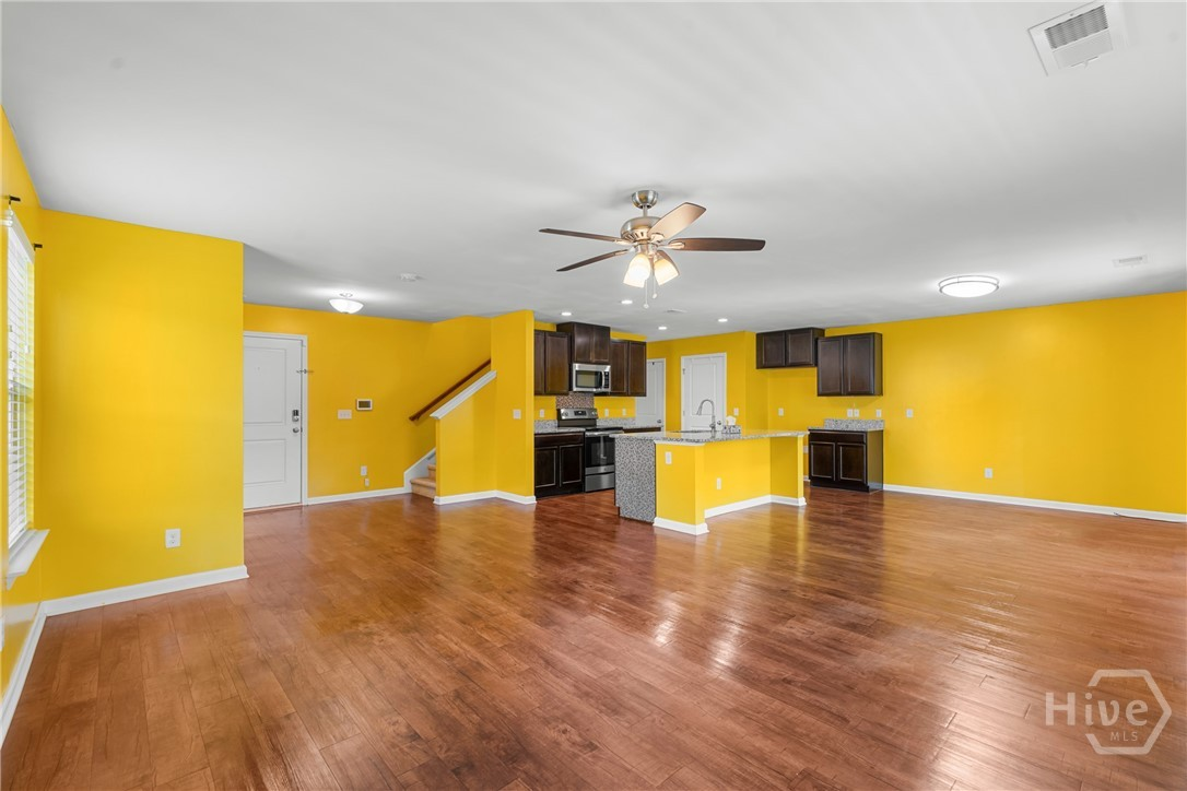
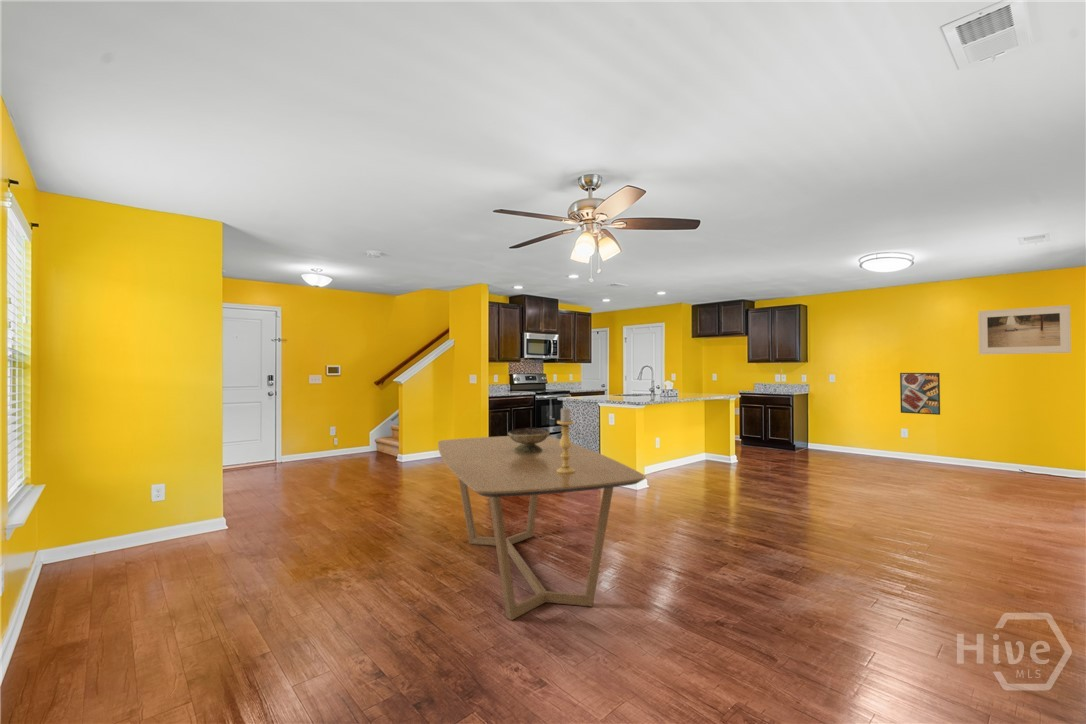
+ dining table (528, 513)
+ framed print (919, 393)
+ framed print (1022, 331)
+ decorative bowl (528, 440)
+ candle holder (565, 438)
